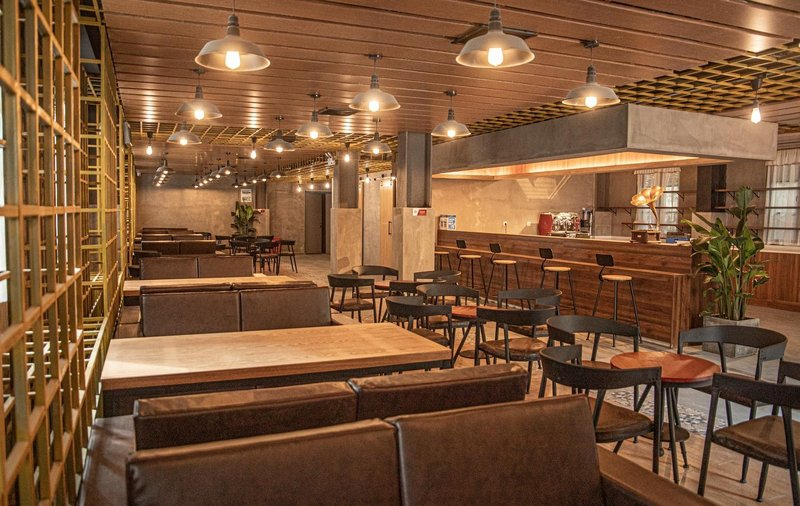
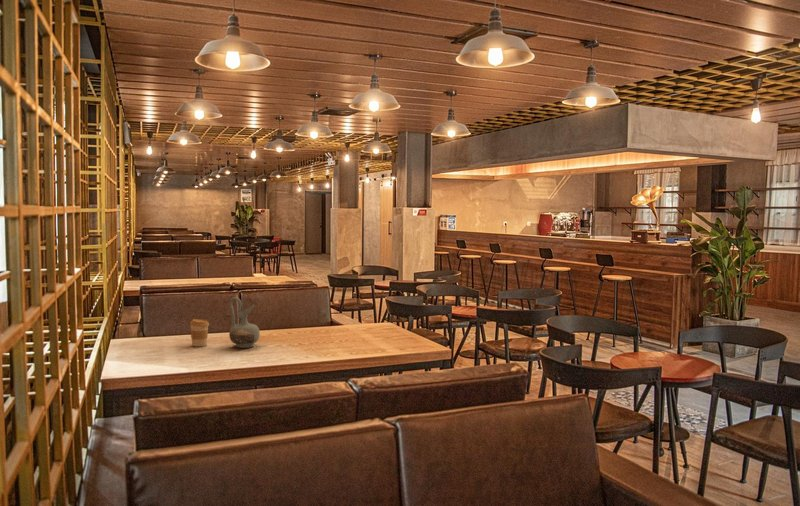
+ coffee cup (199, 332)
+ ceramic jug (244, 321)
